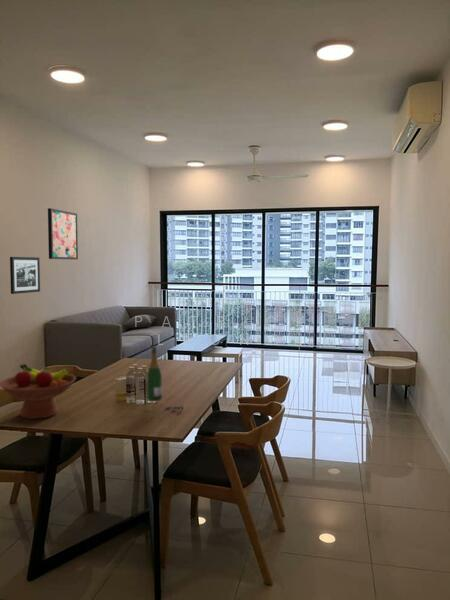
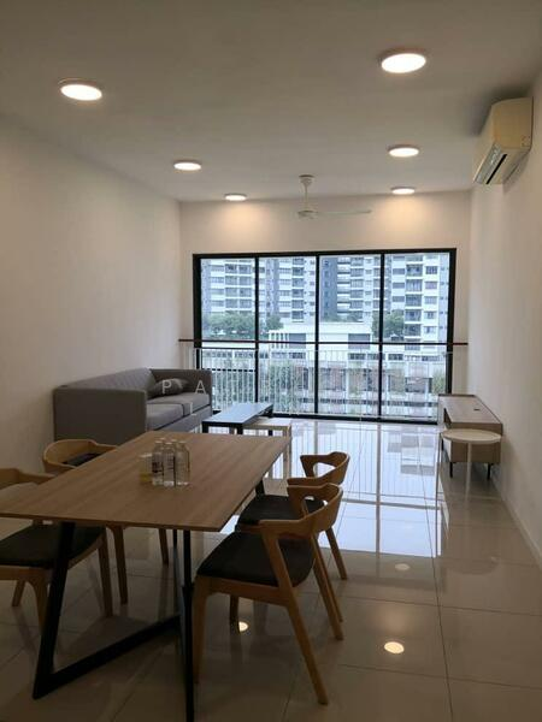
- wine bottle (161, 378)
- picture frame (25, 274)
- fruit bowl (38, 390)
- wall art (63, 235)
